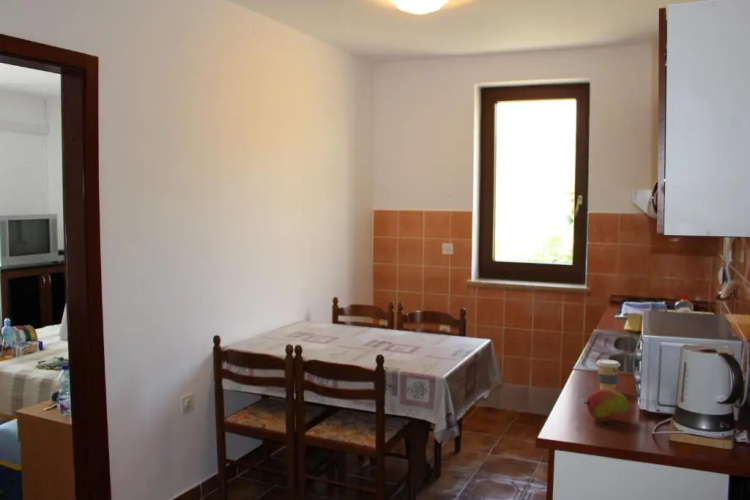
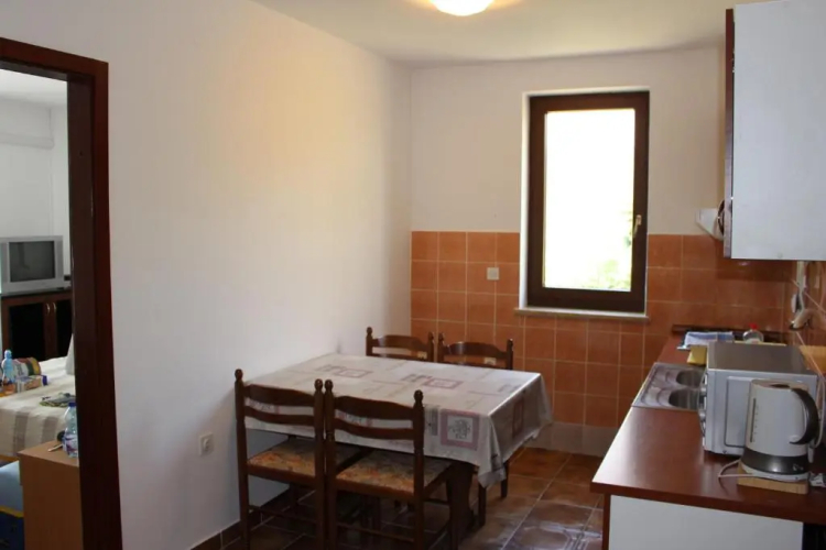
- coffee cup (607, 376)
- fruit (605, 404)
